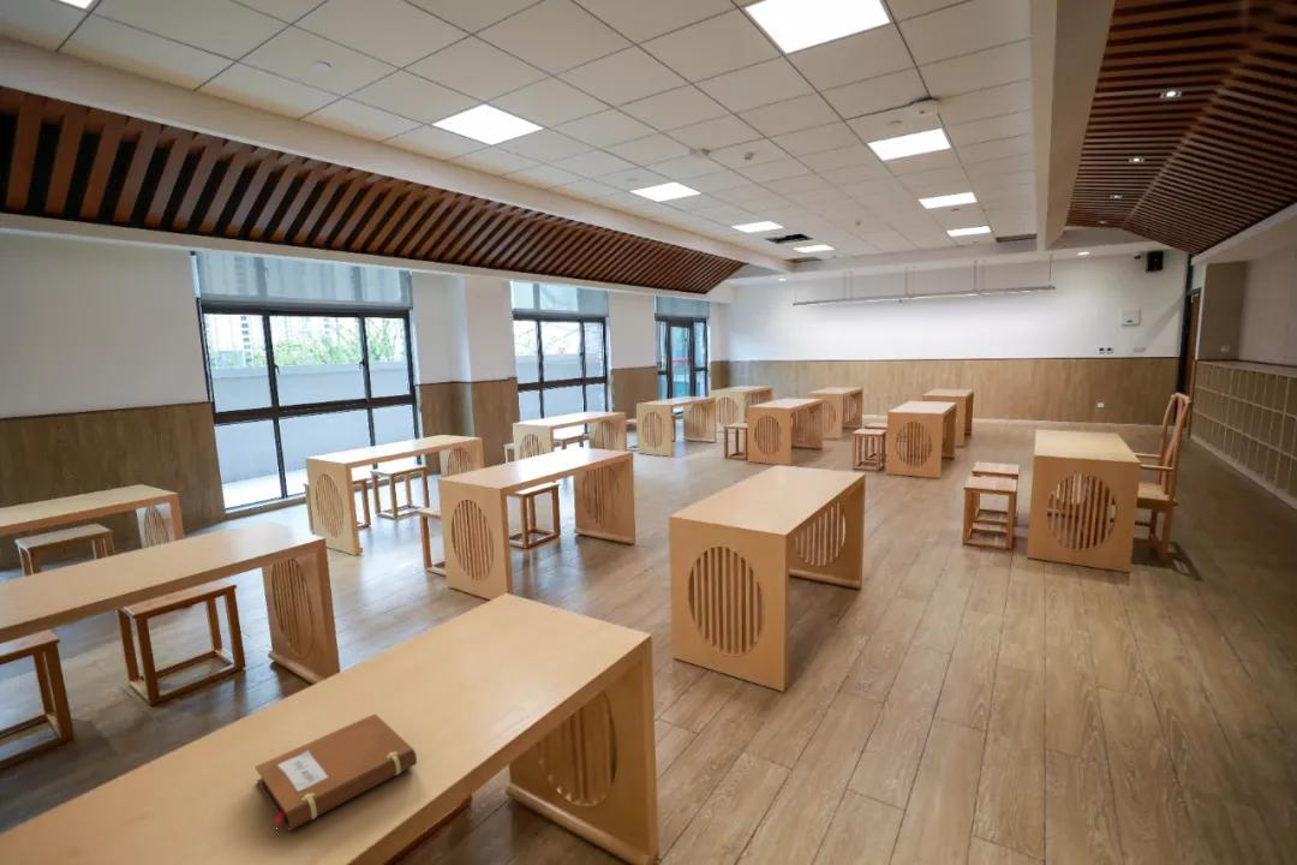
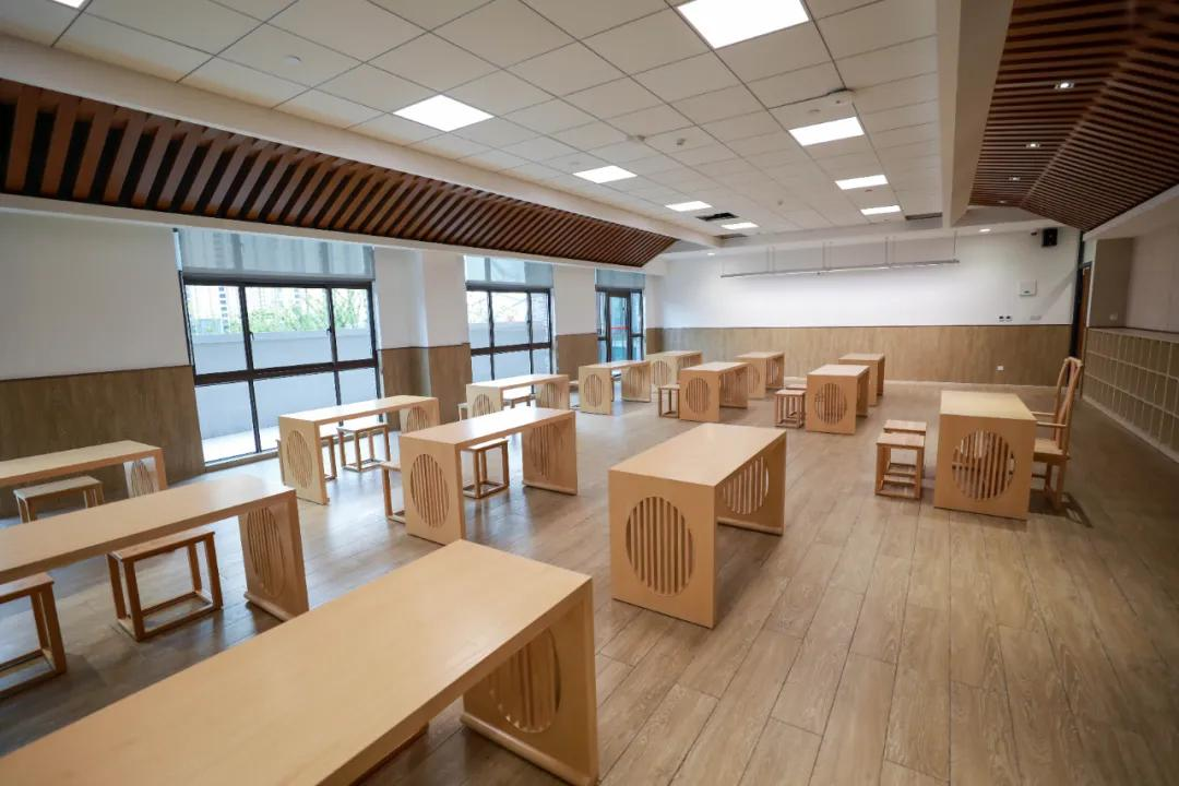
- notebook (334, 768)
